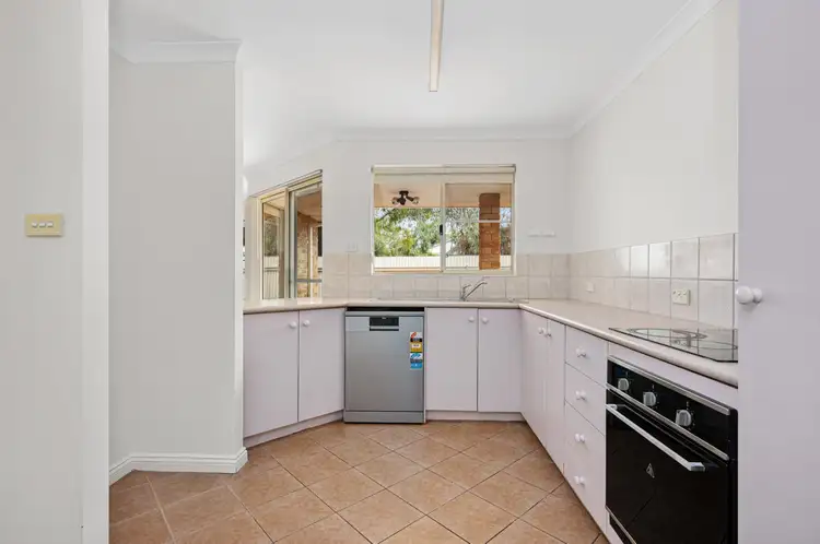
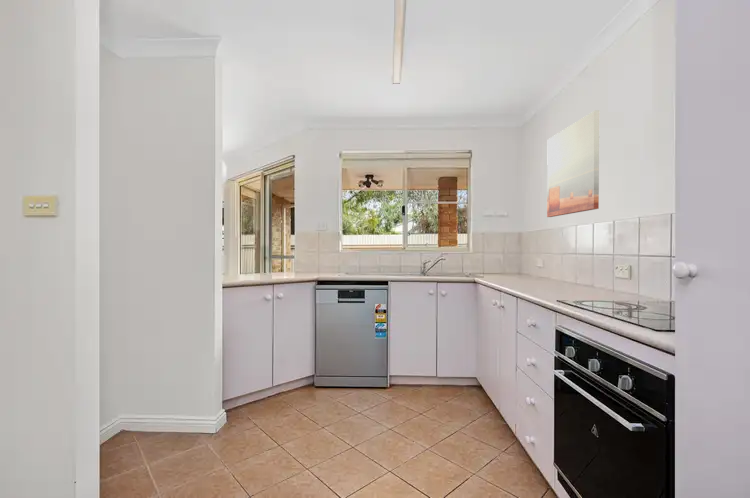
+ wall art (570, 170)
